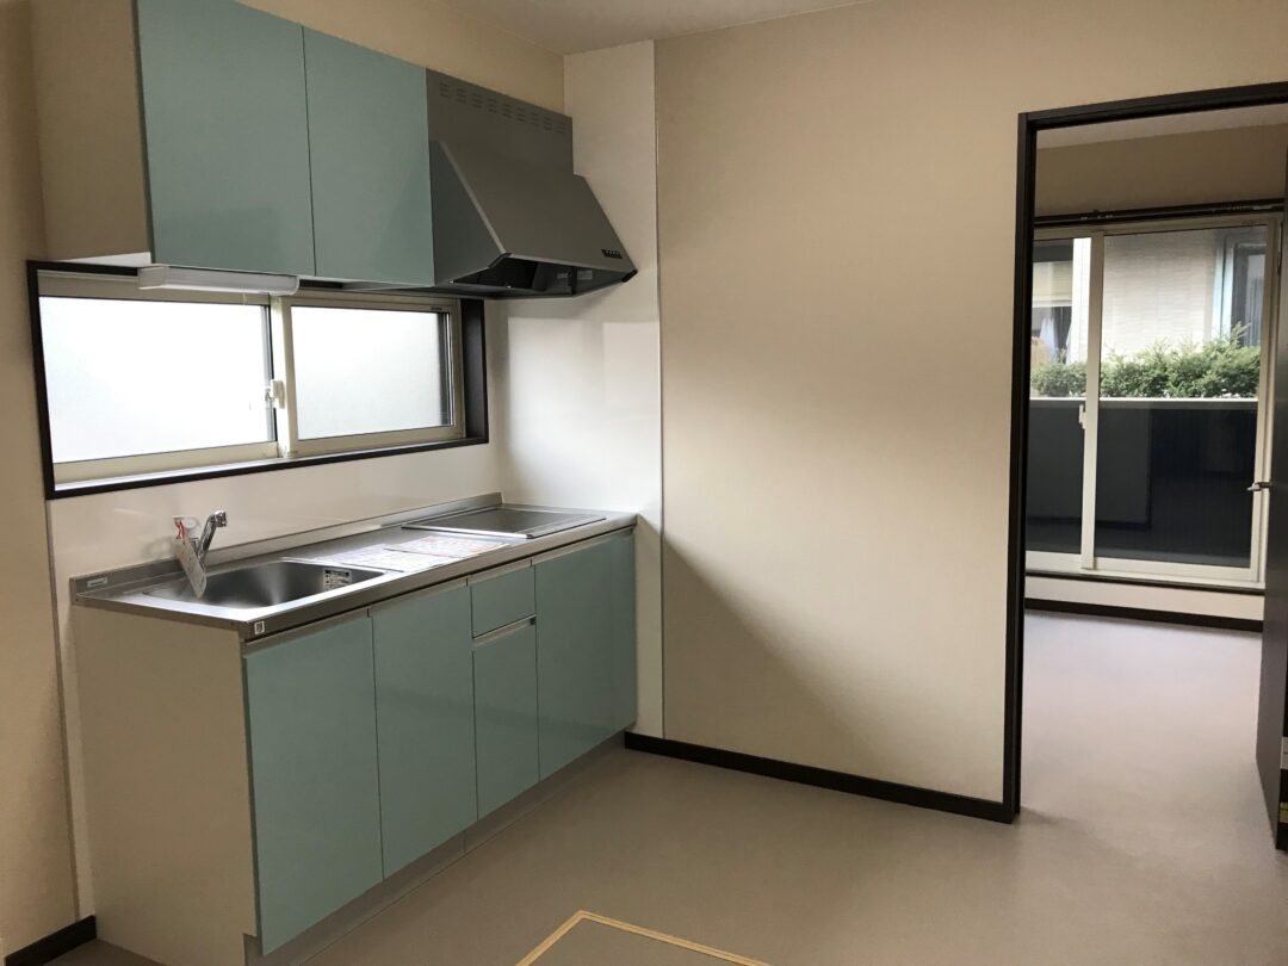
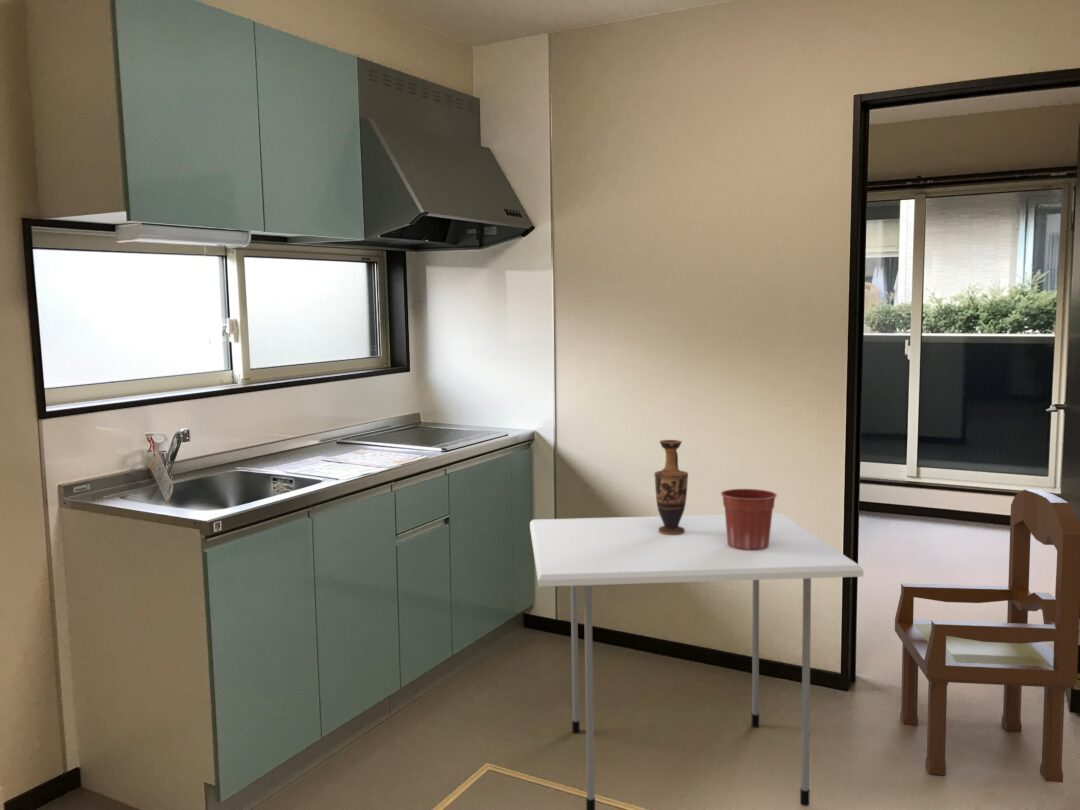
+ dining chair (980, 623)
+ vase (671, 486)
+ dining table (671, 582)
+ flower pot (748, 519)
